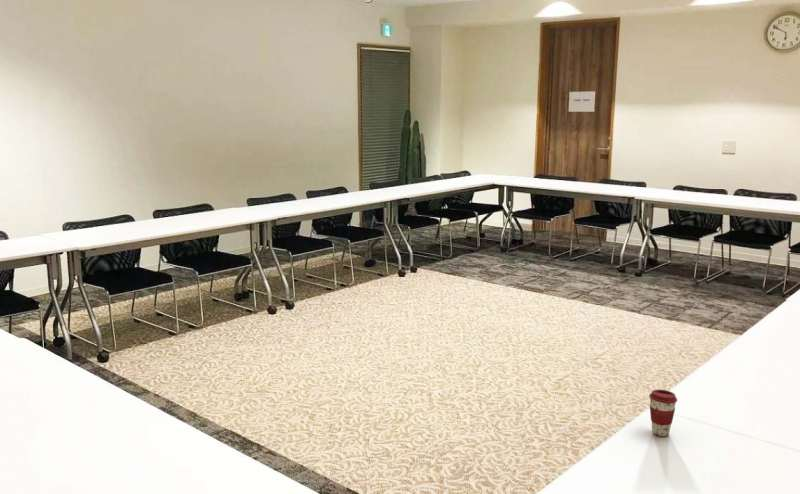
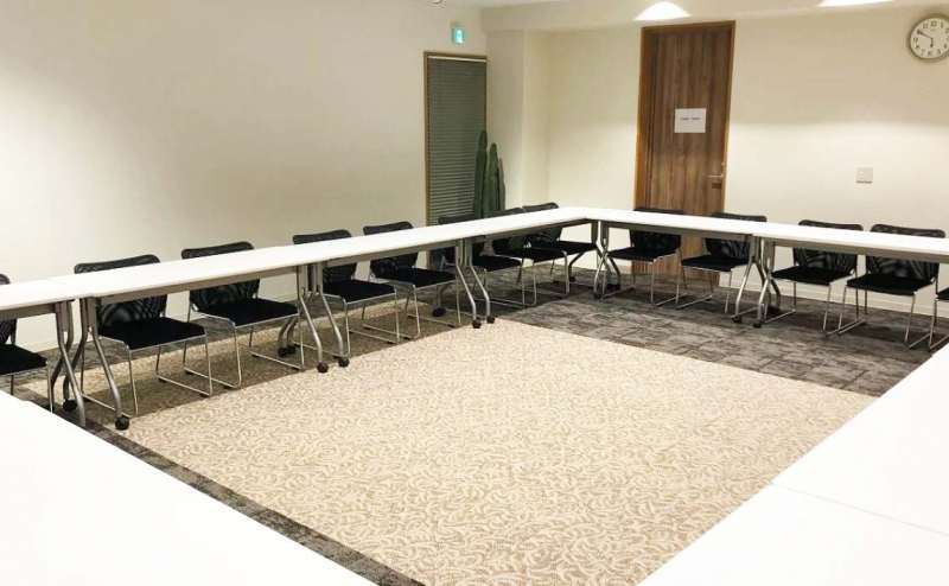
- coffee cup (662, 413)
